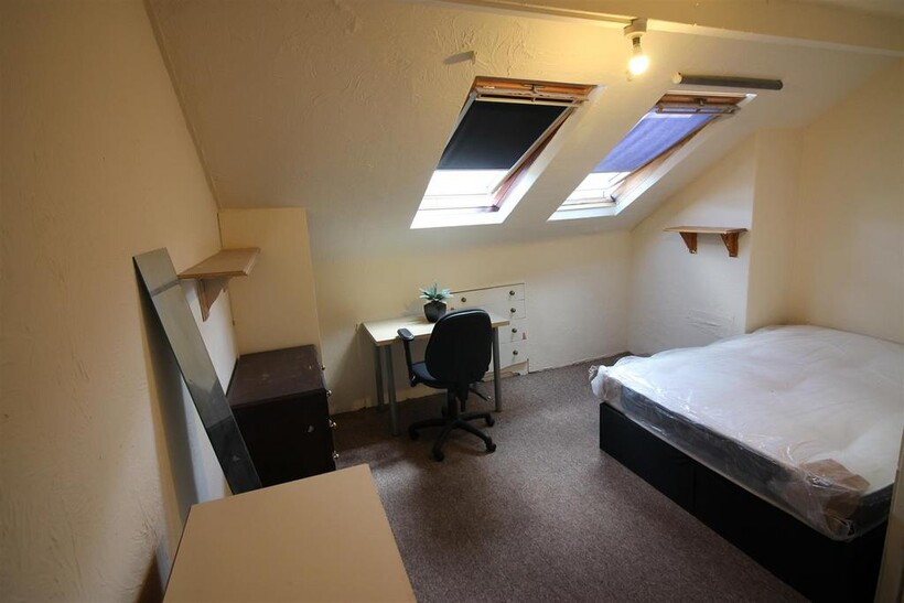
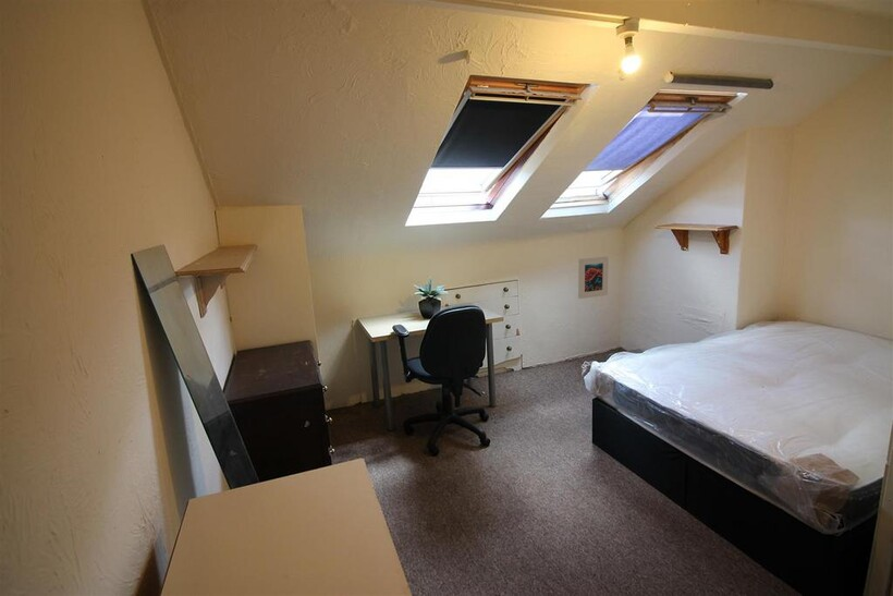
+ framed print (592, 277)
